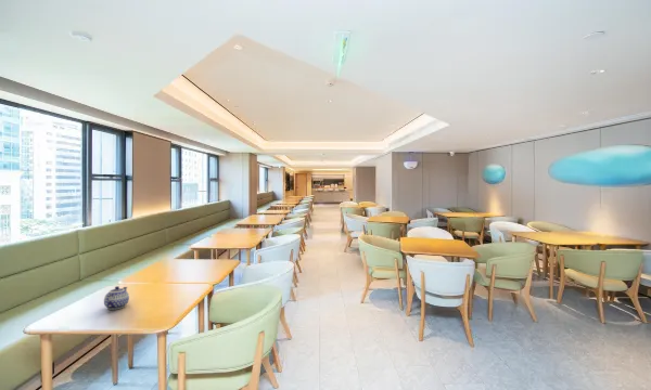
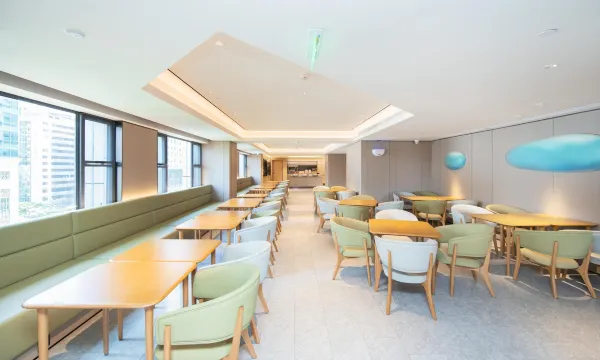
- teapot (116, 296)
